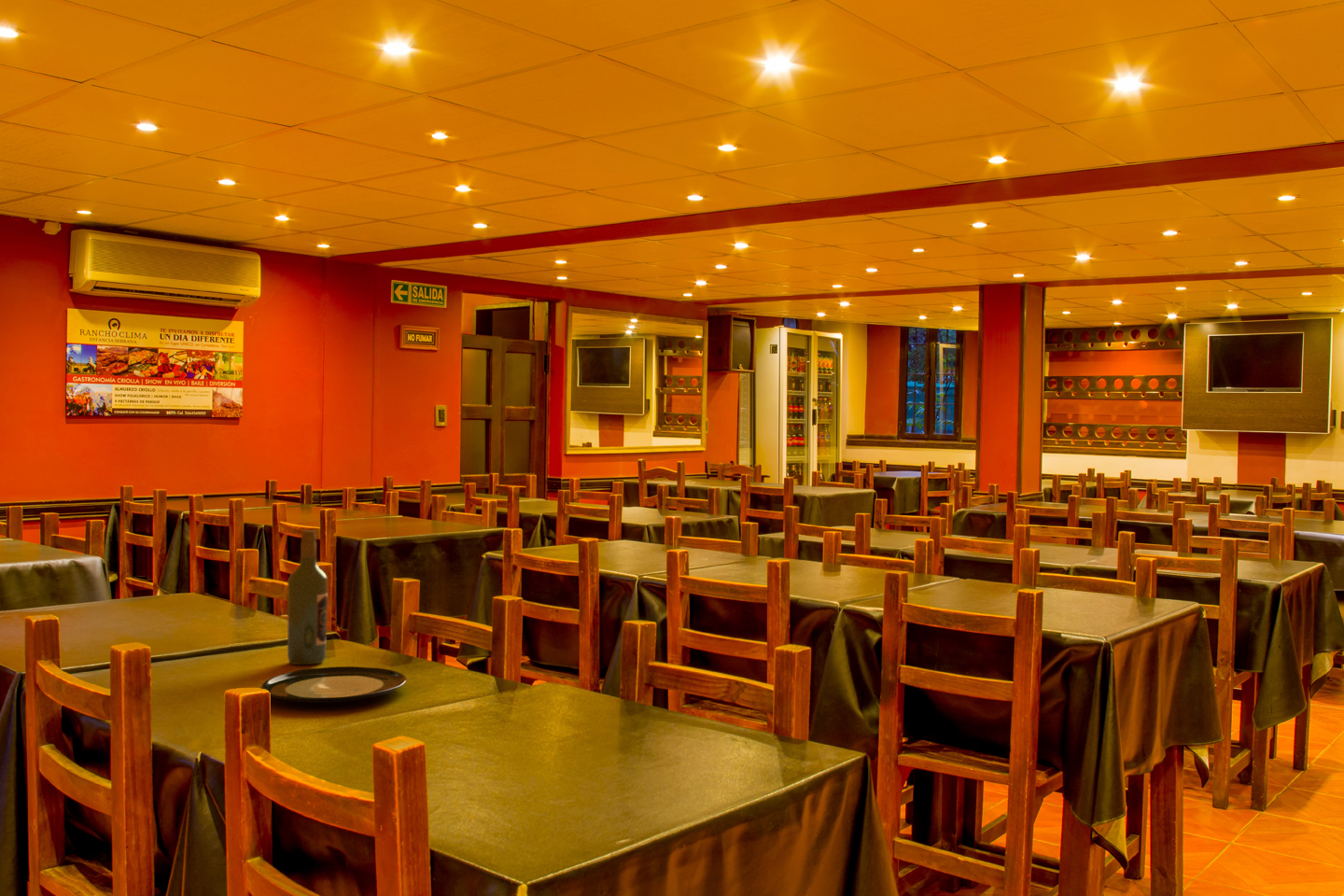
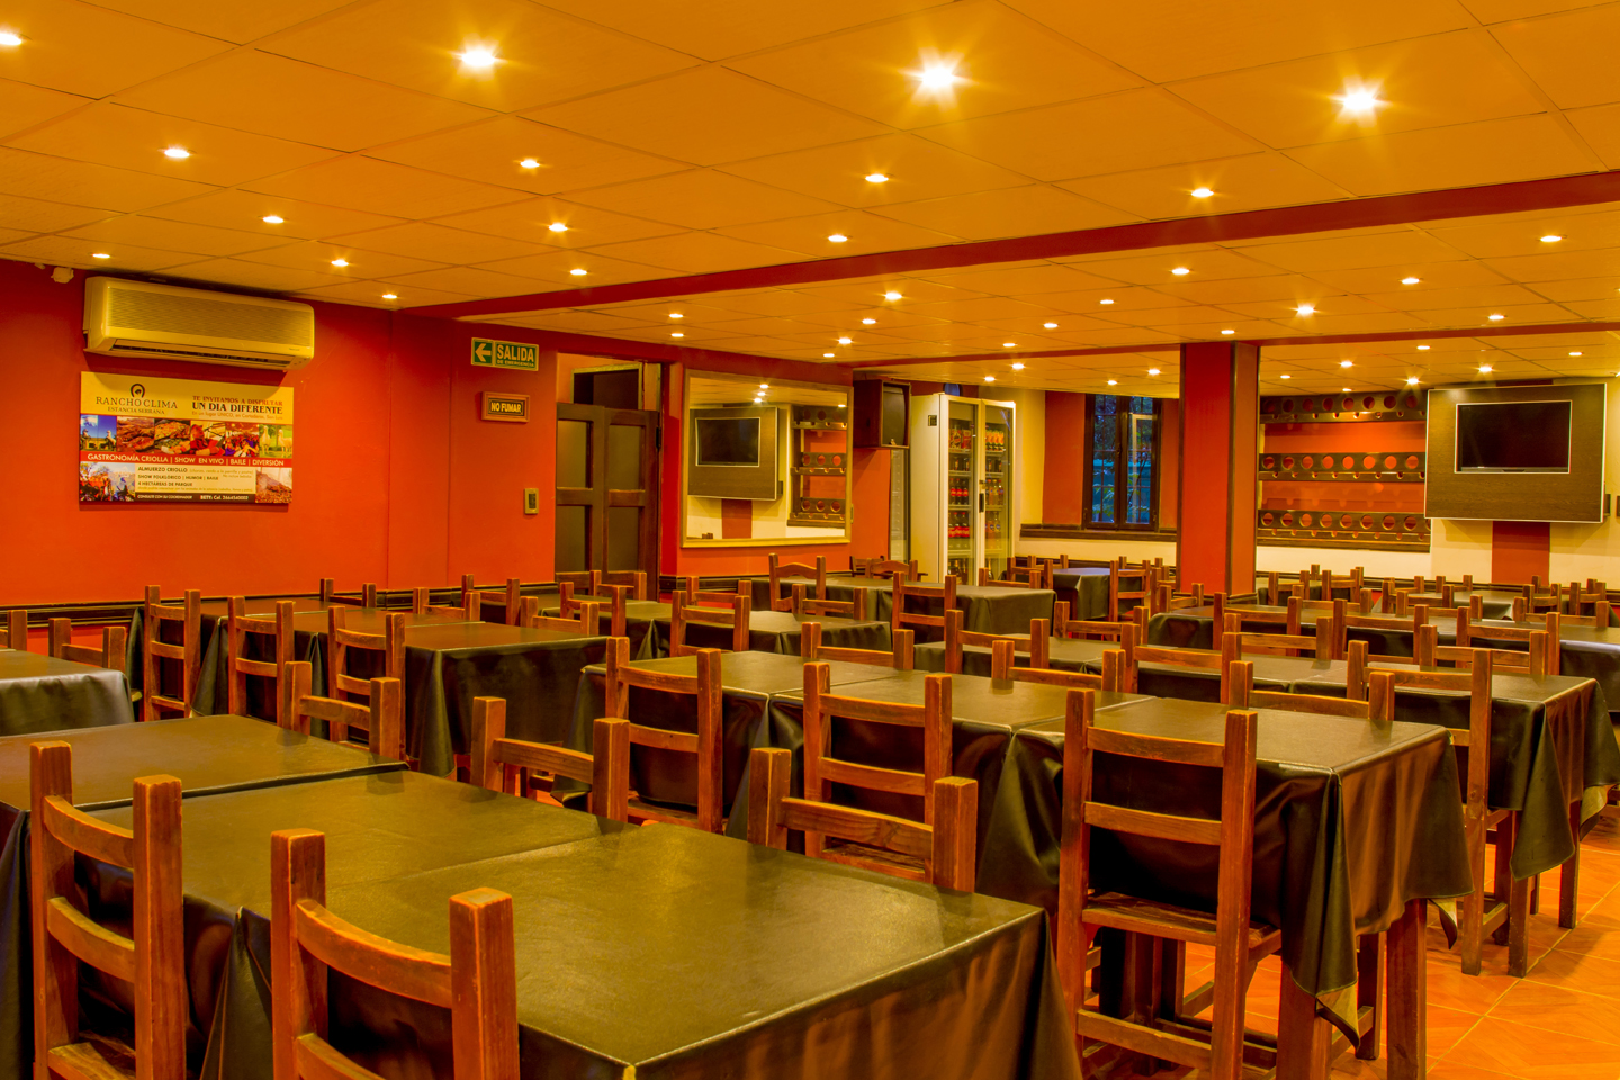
- wine bottle (307, 595)
- plate (334, 686)
